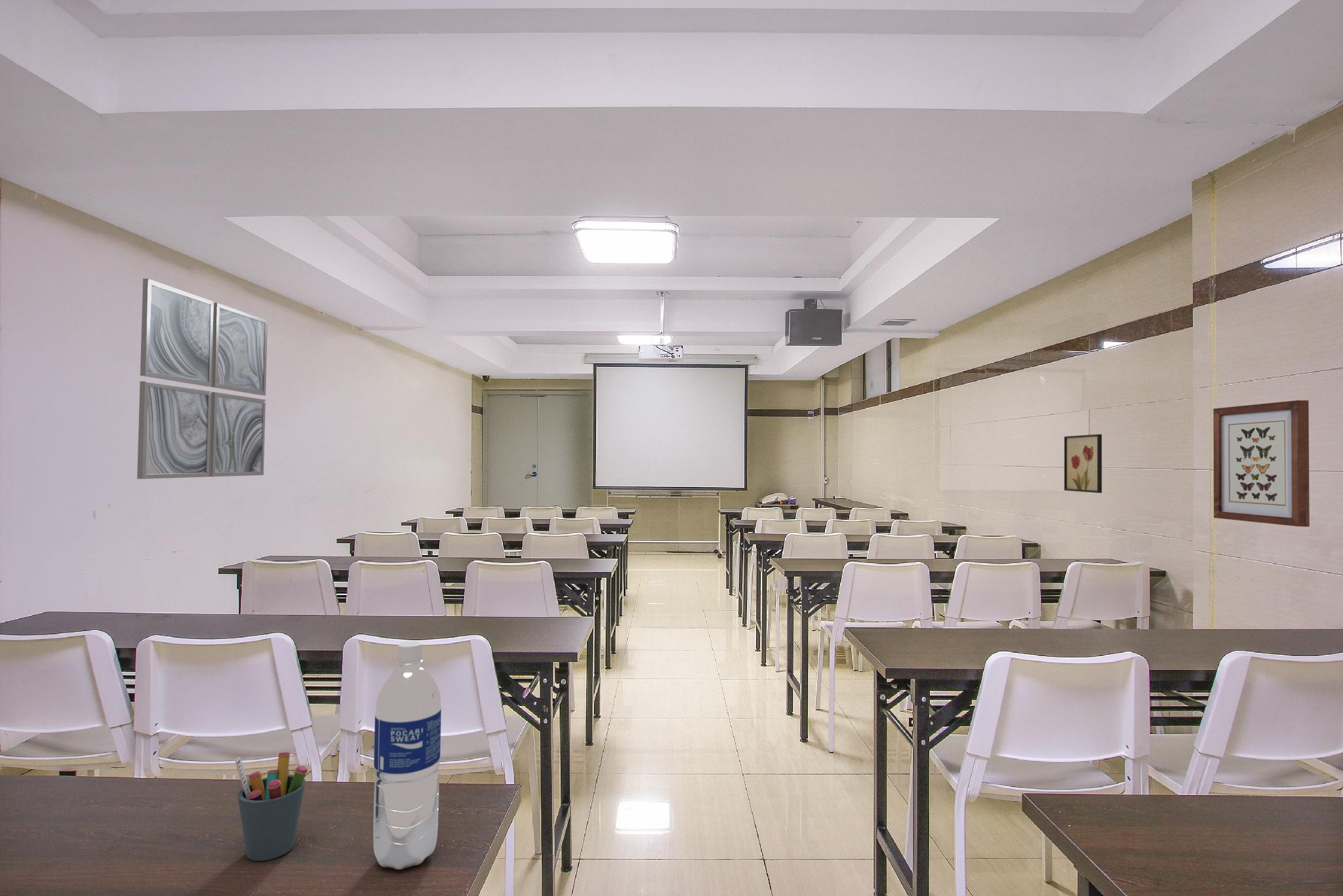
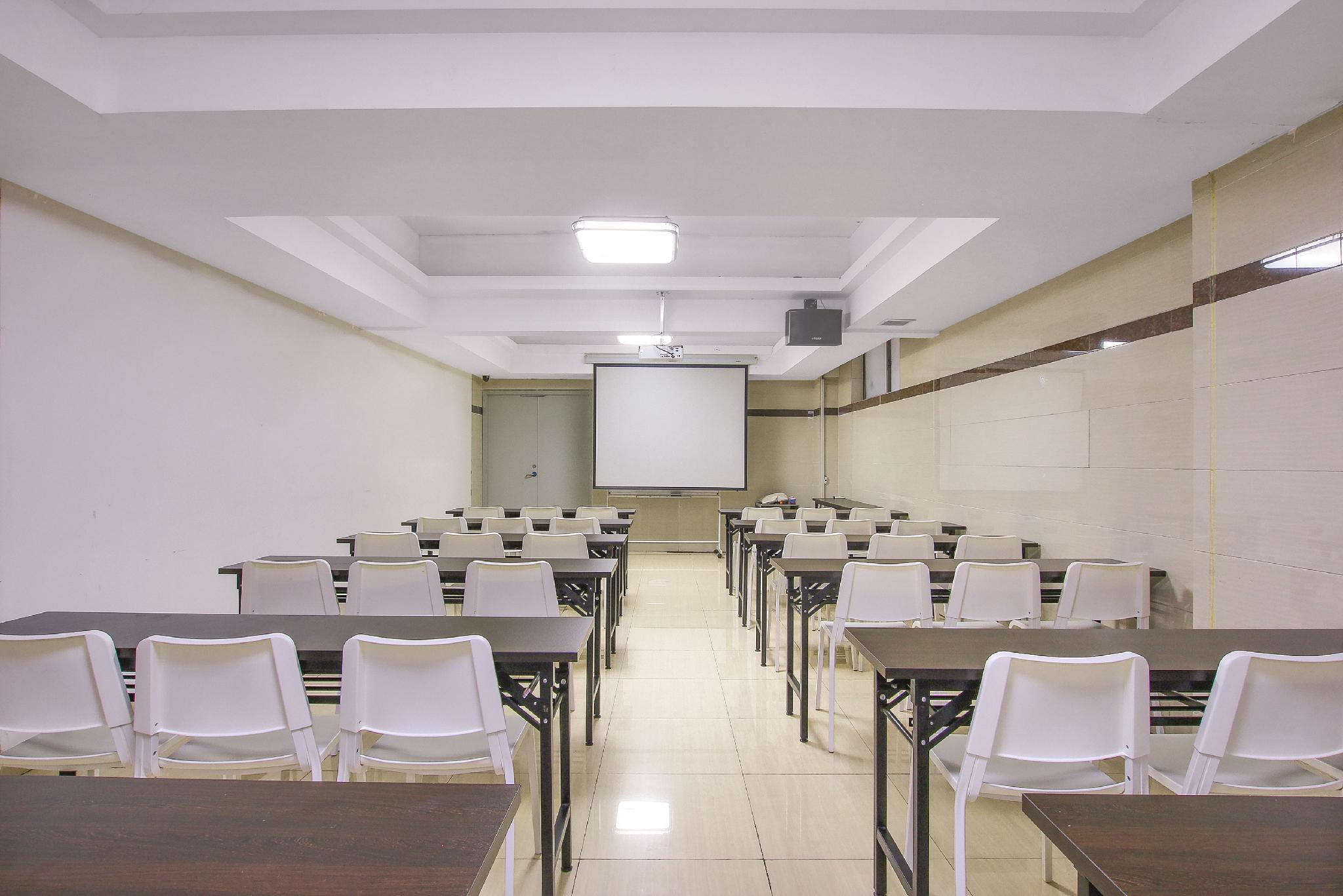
- wall art (210, 387)
- wall art (1083, 463)
- water bottle (407, 750)
- wall art (1258, 463)
- pen holder (272, 801)
